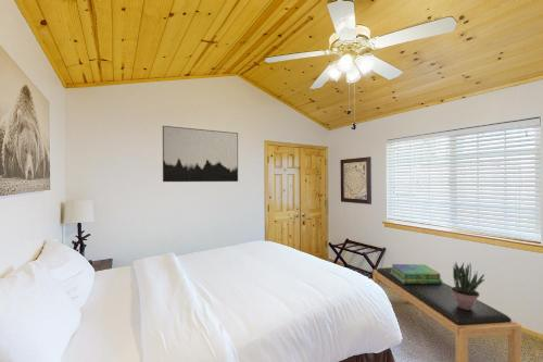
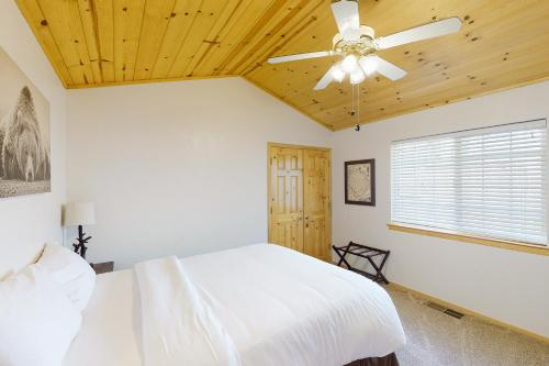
- stack of books (414, 273)
- wall art (202, 155)
- potted plant (467, 284)
- bench (429, 309)
